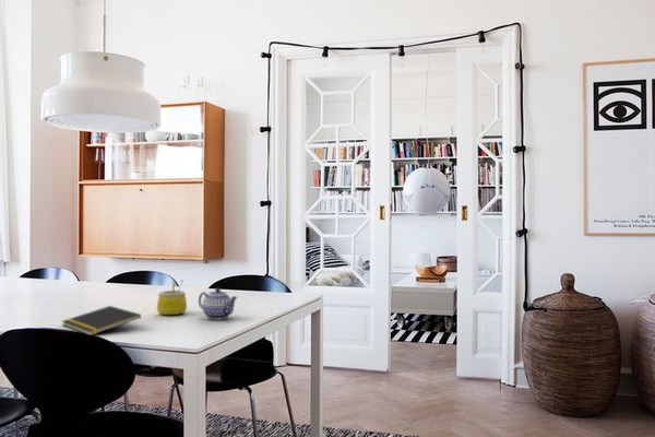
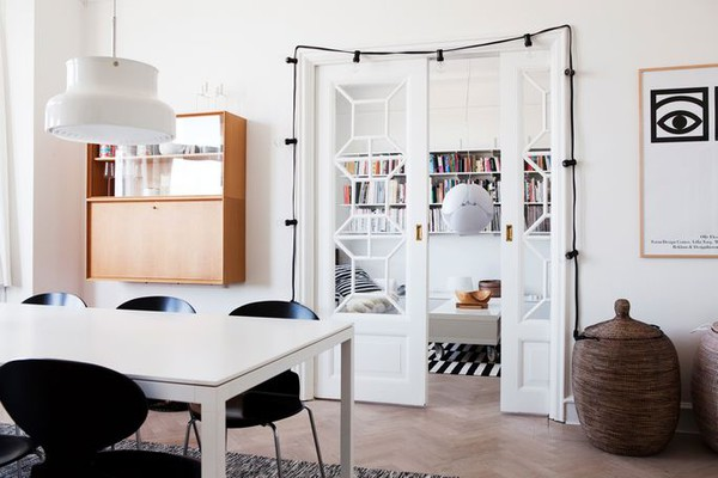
- mug (174, 296)
- teapot (217, 303)
- notepad (100, 319)
